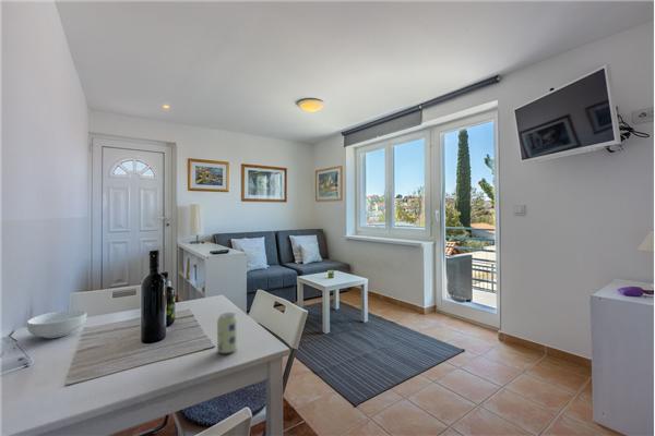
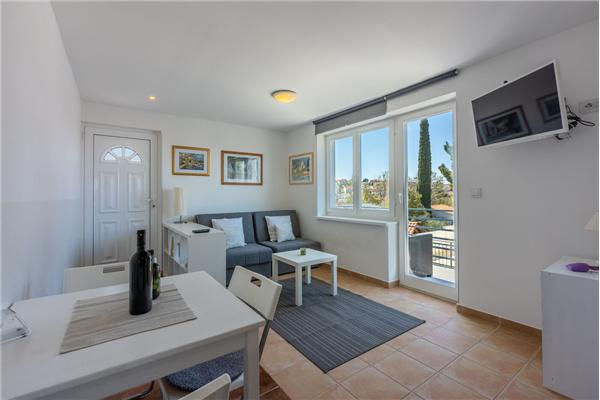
- cereal bowl (58, 325)
- beverage can (227, 332)
